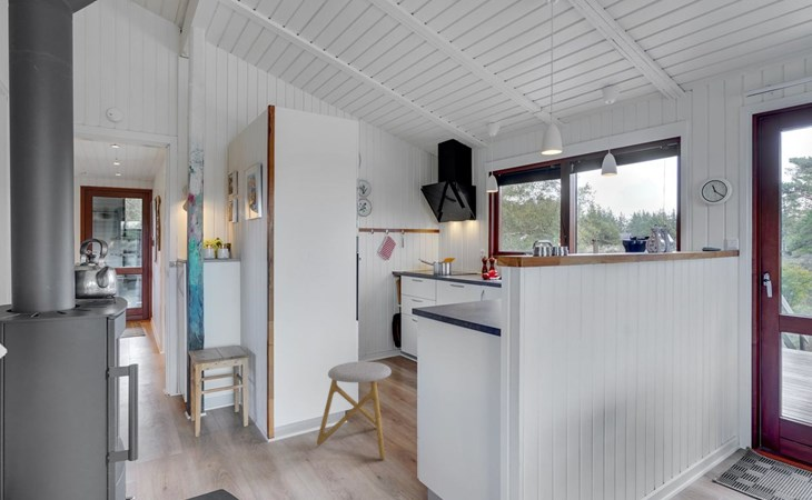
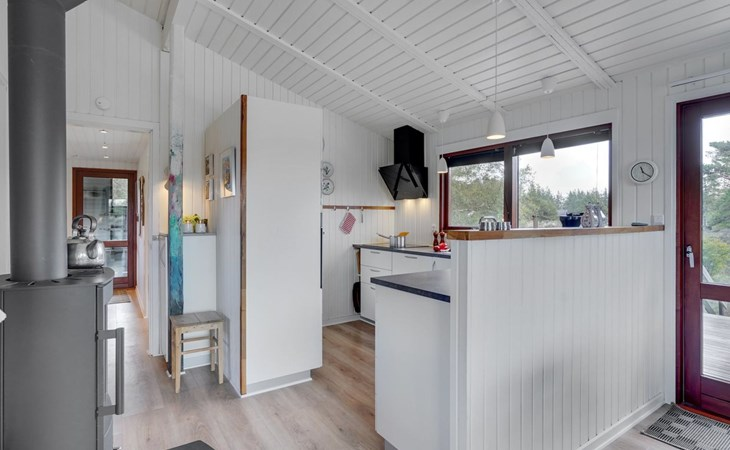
- stool (363, 408)
